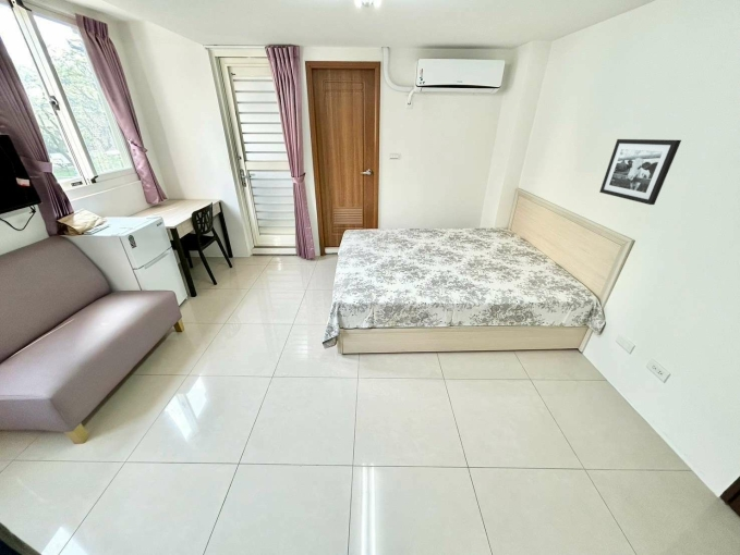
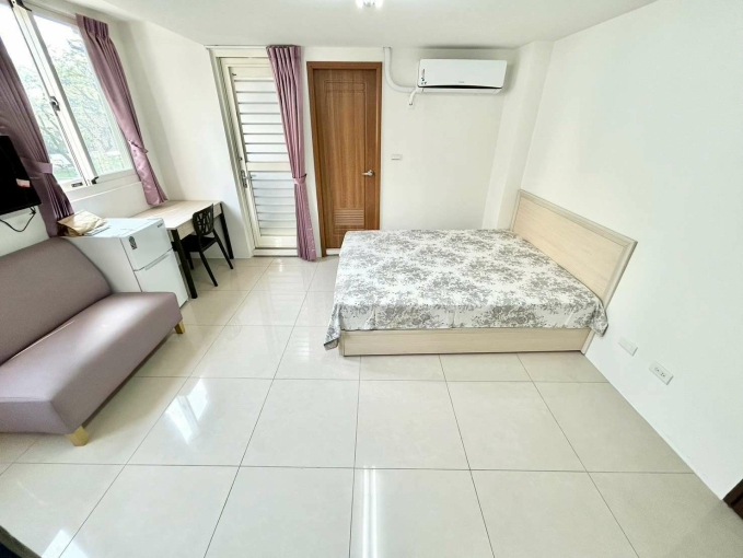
- picture frame (634, 170)
